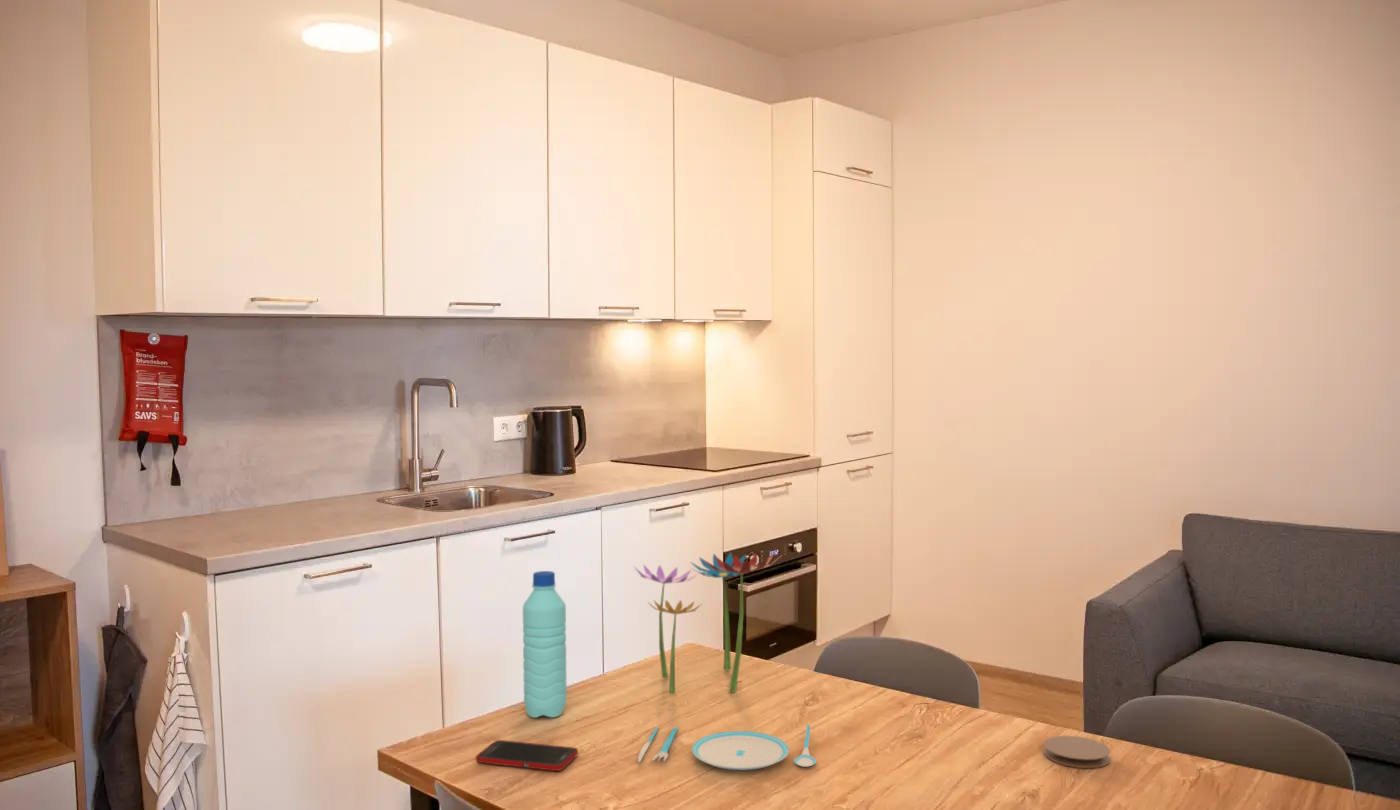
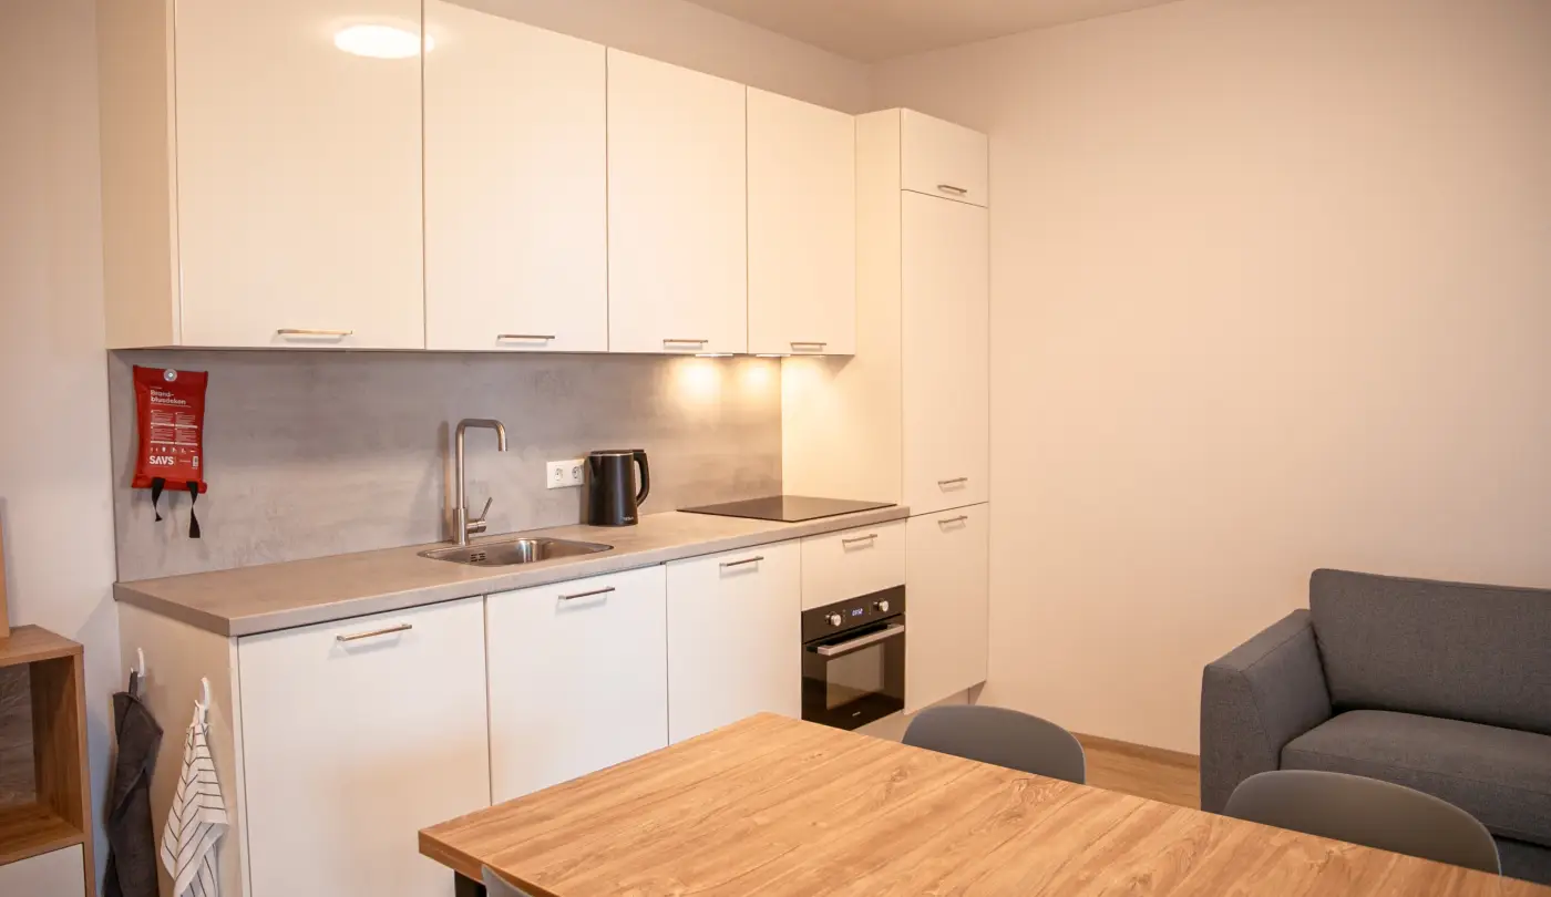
- water bottle (544, 643)
- plate (729, 746)
- cell phone (527, 755)
- flower (699, 606)
- coaster (1076, 751)
